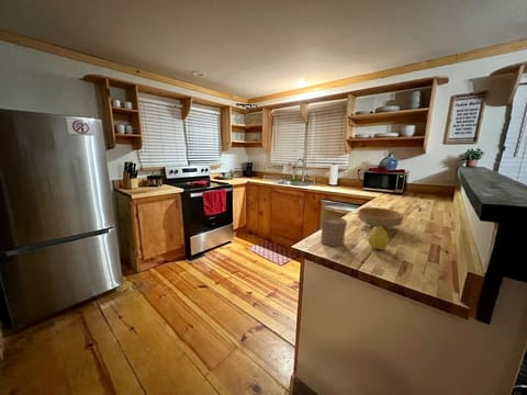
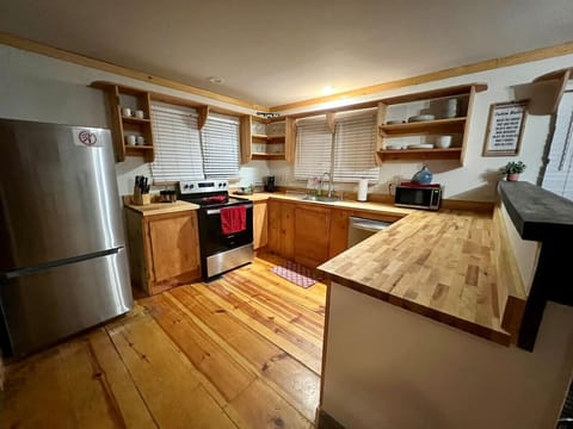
- bowl (379, 219)
- cup (333, 230)
- fruit (378, 236)
